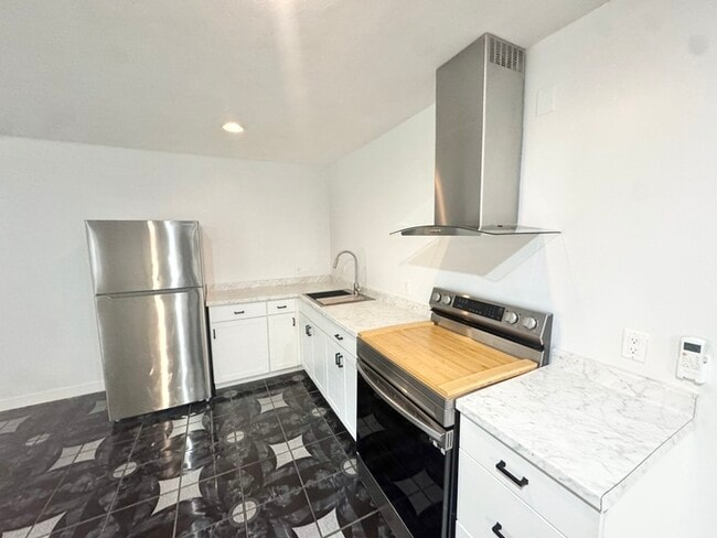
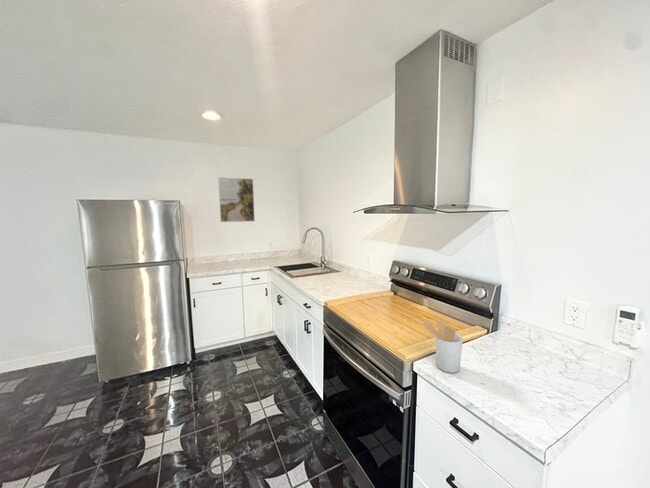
+ utensil holder (441, 343)
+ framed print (237, 200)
